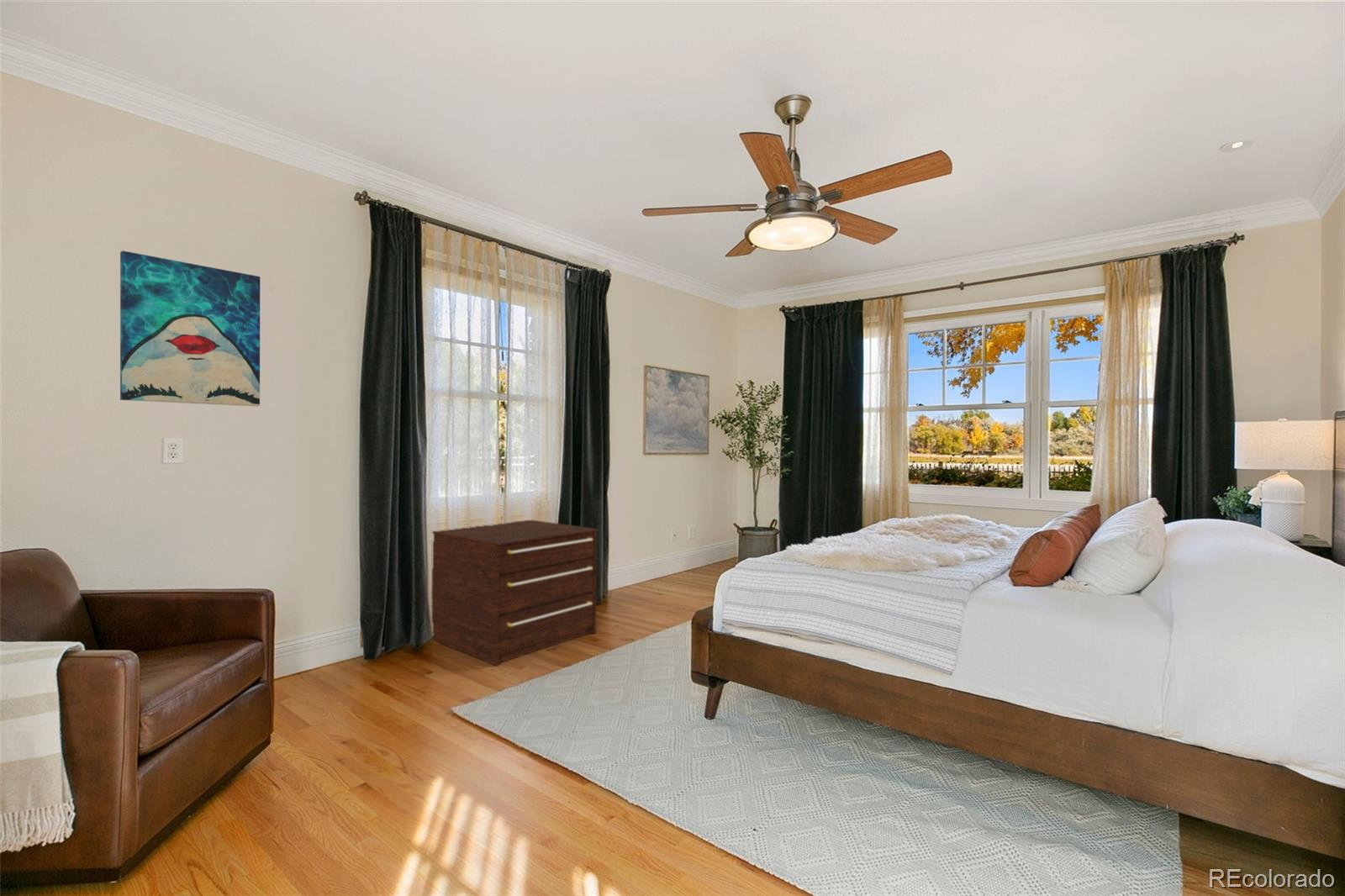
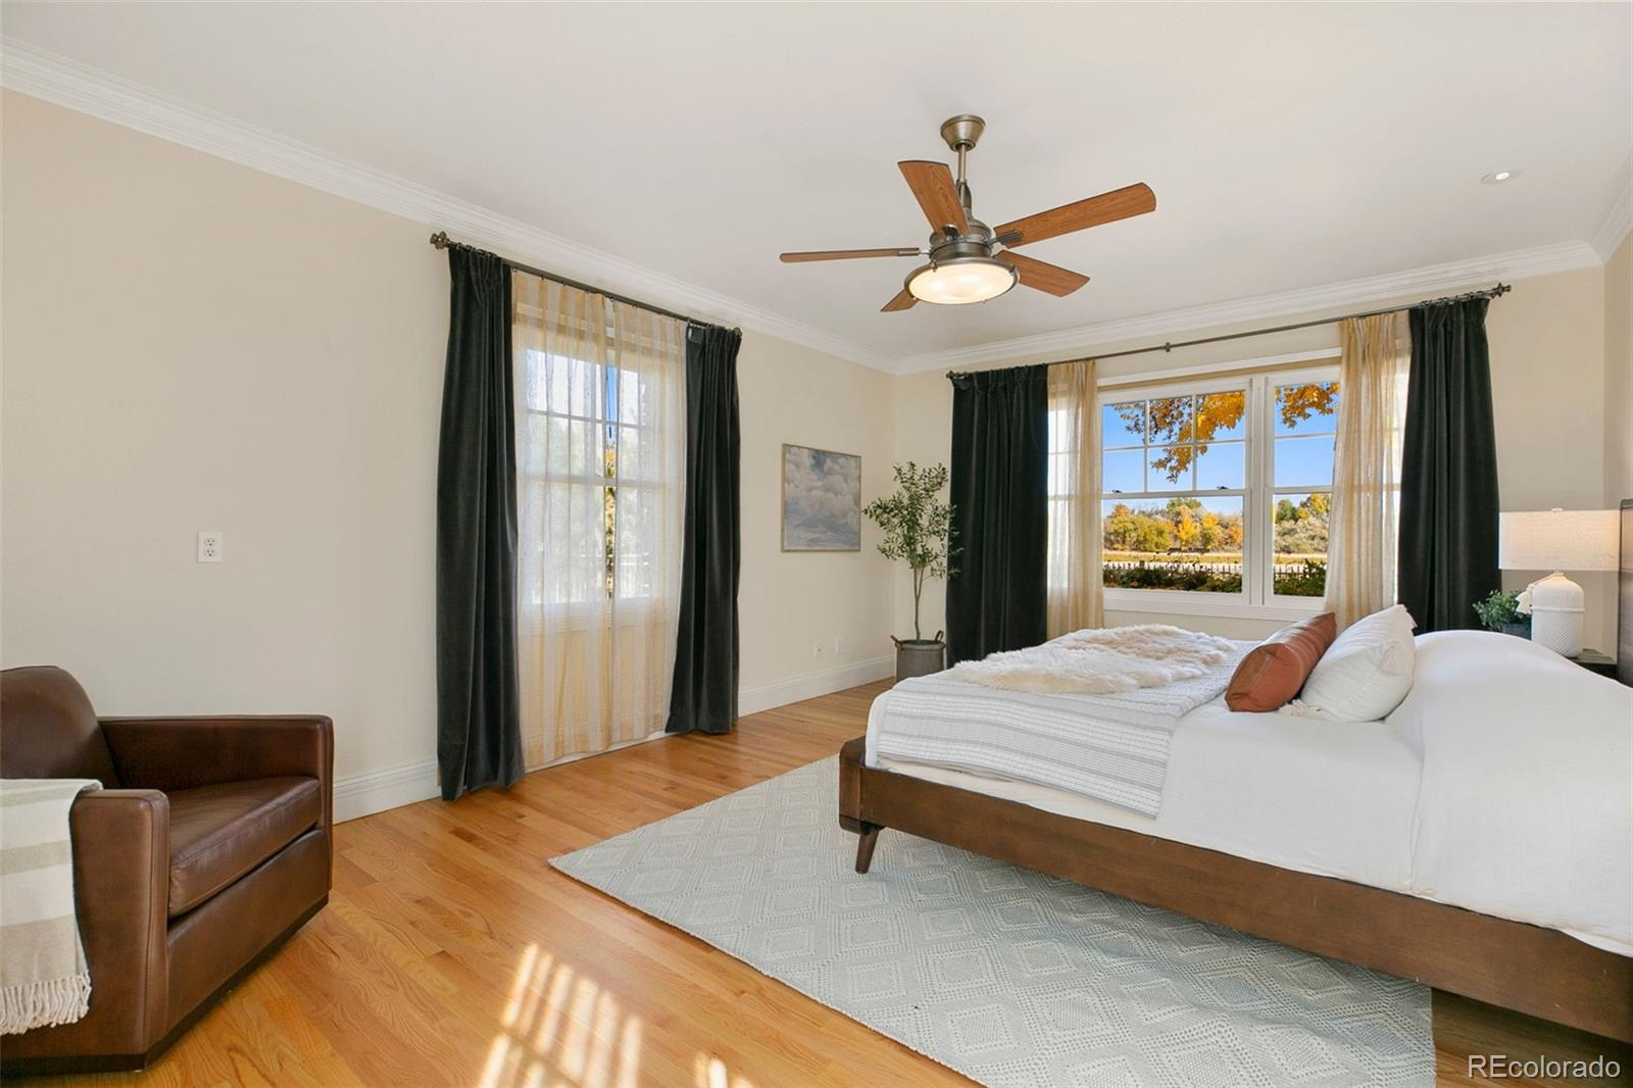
- dresser (517, 583)
- wall art (194, 334)
